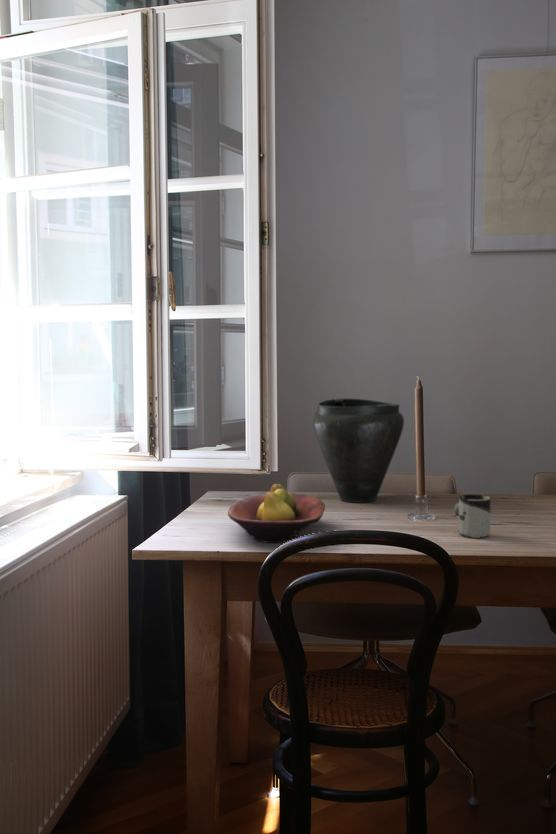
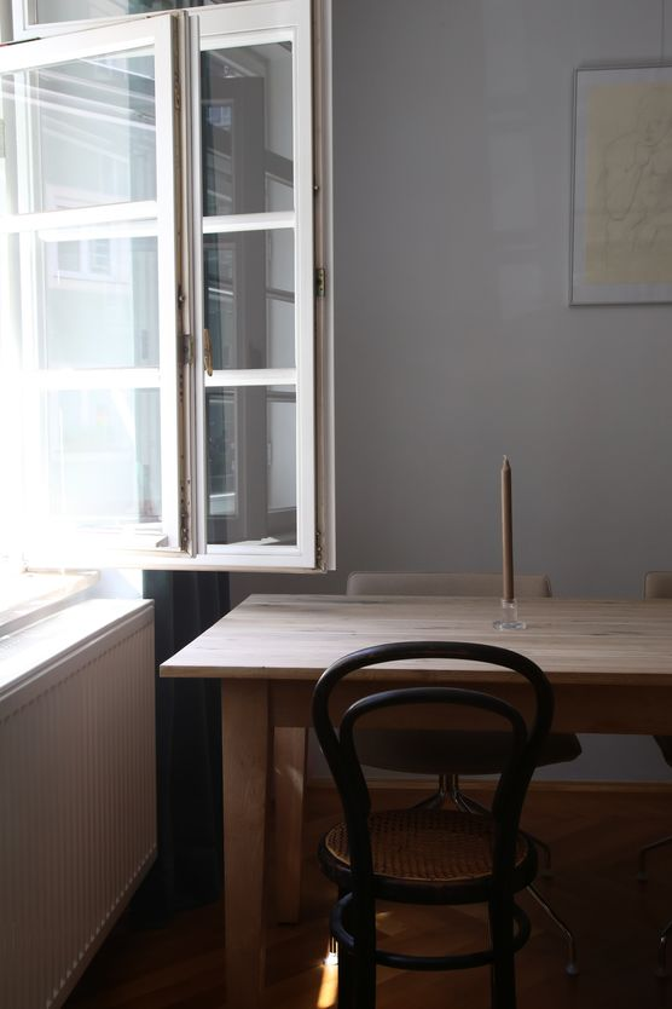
- vase (358, 449)
- cup (470, 515)
- fruit bowl (277, 509)
